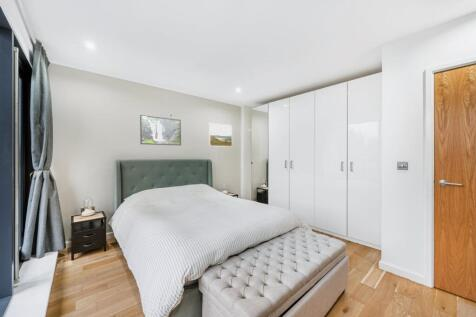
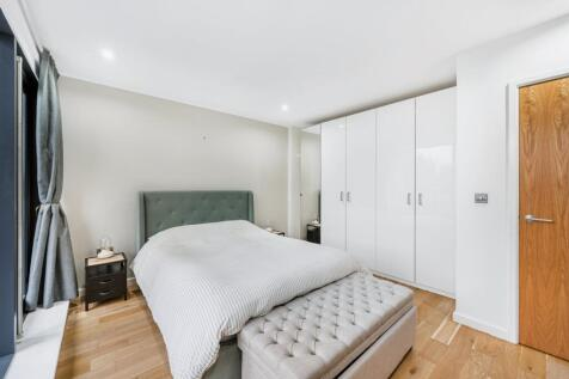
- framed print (161, 131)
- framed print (220, 135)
